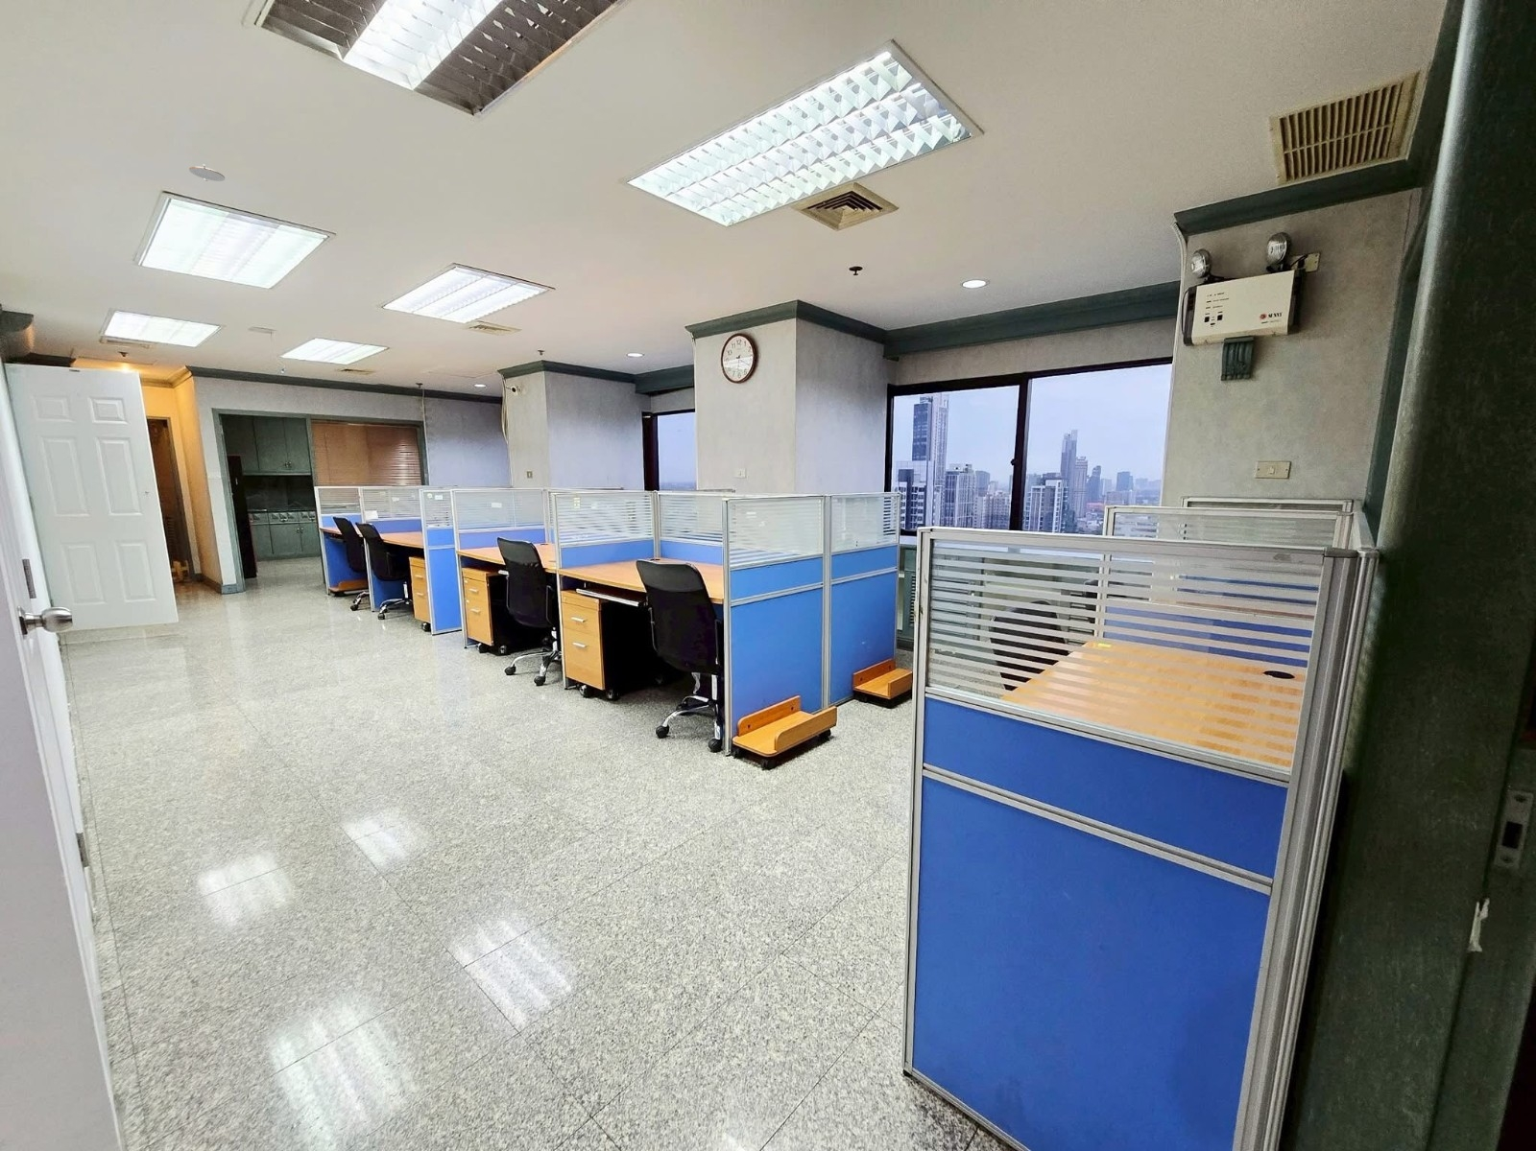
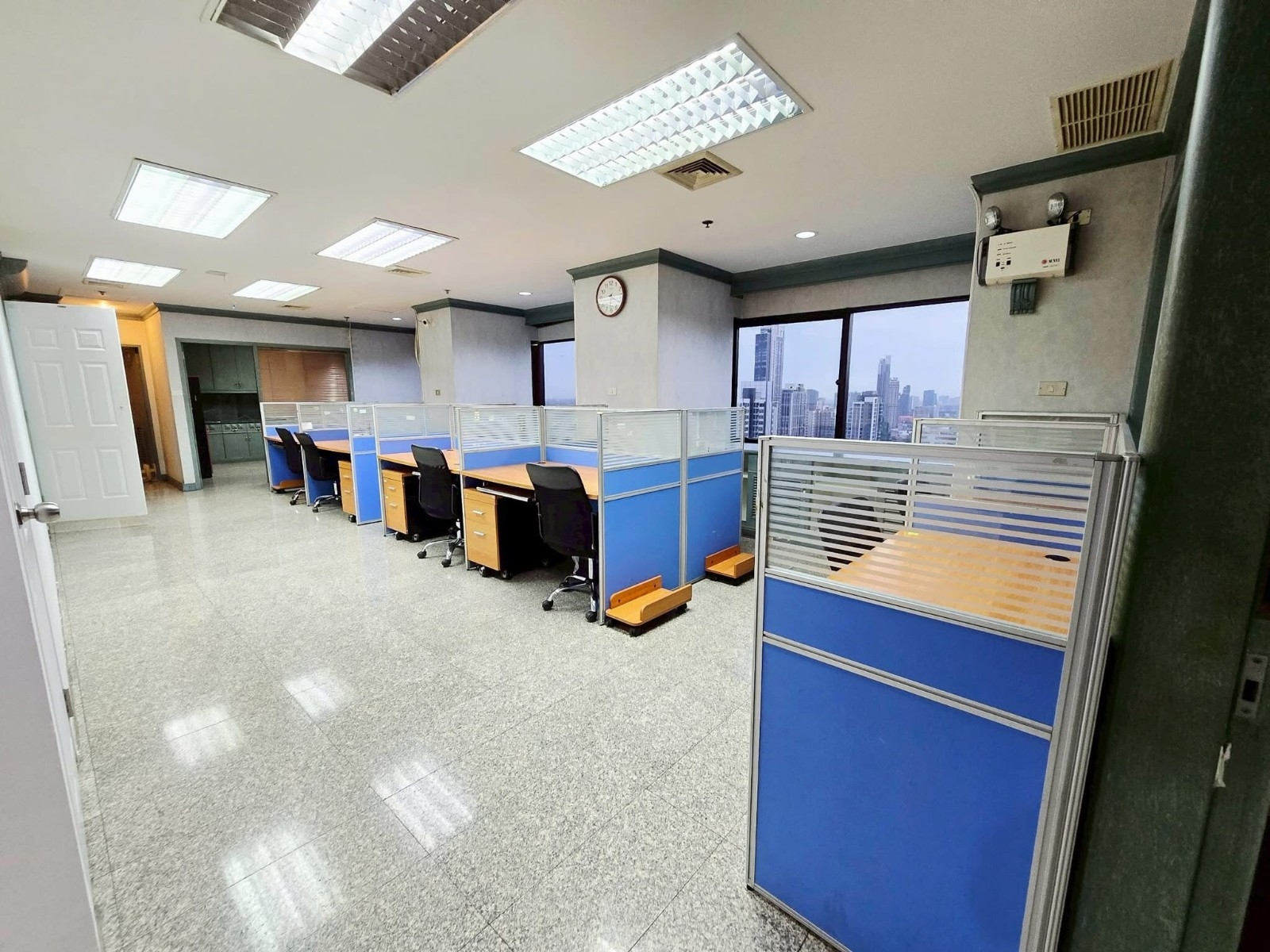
- recessed light (207, 173)
